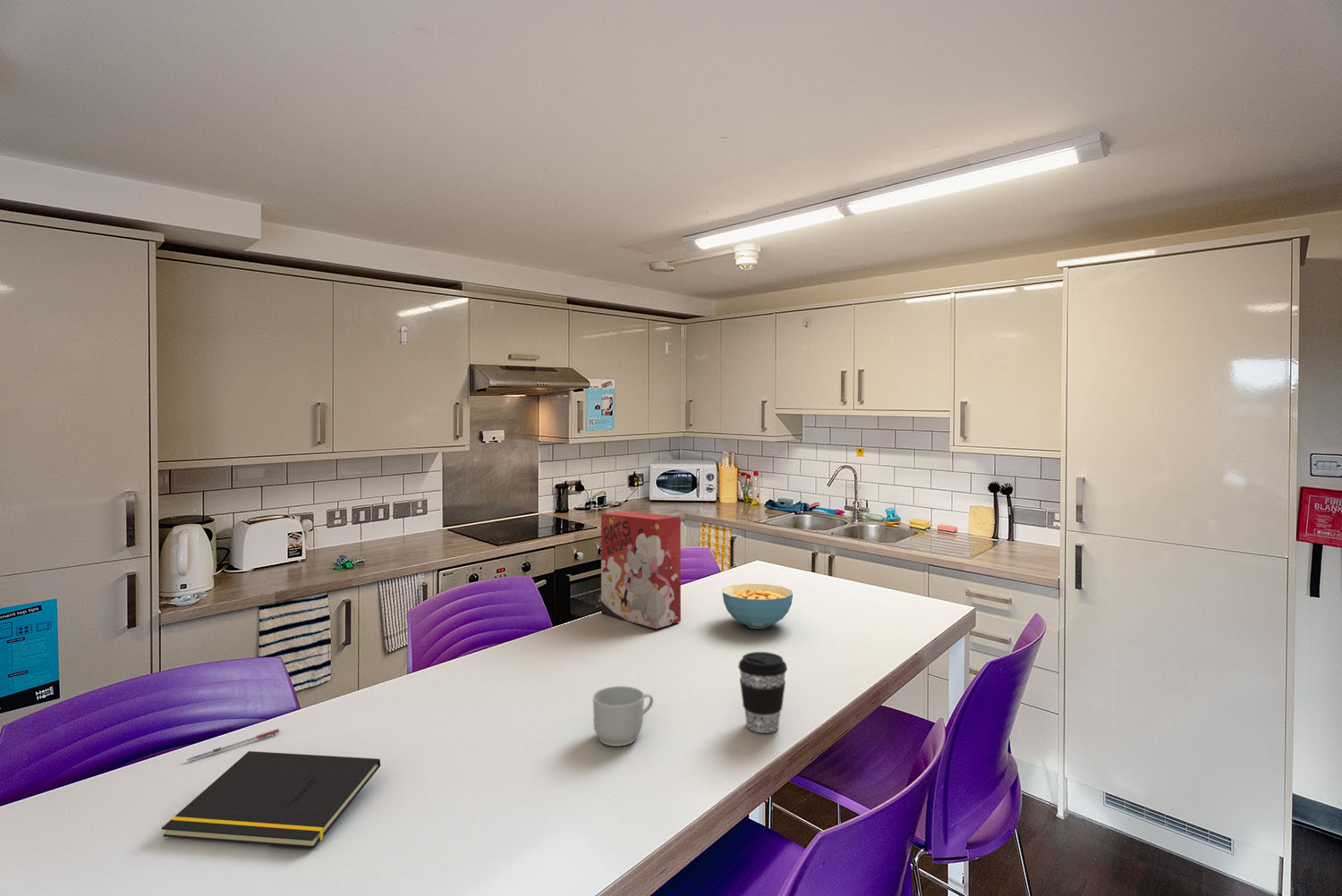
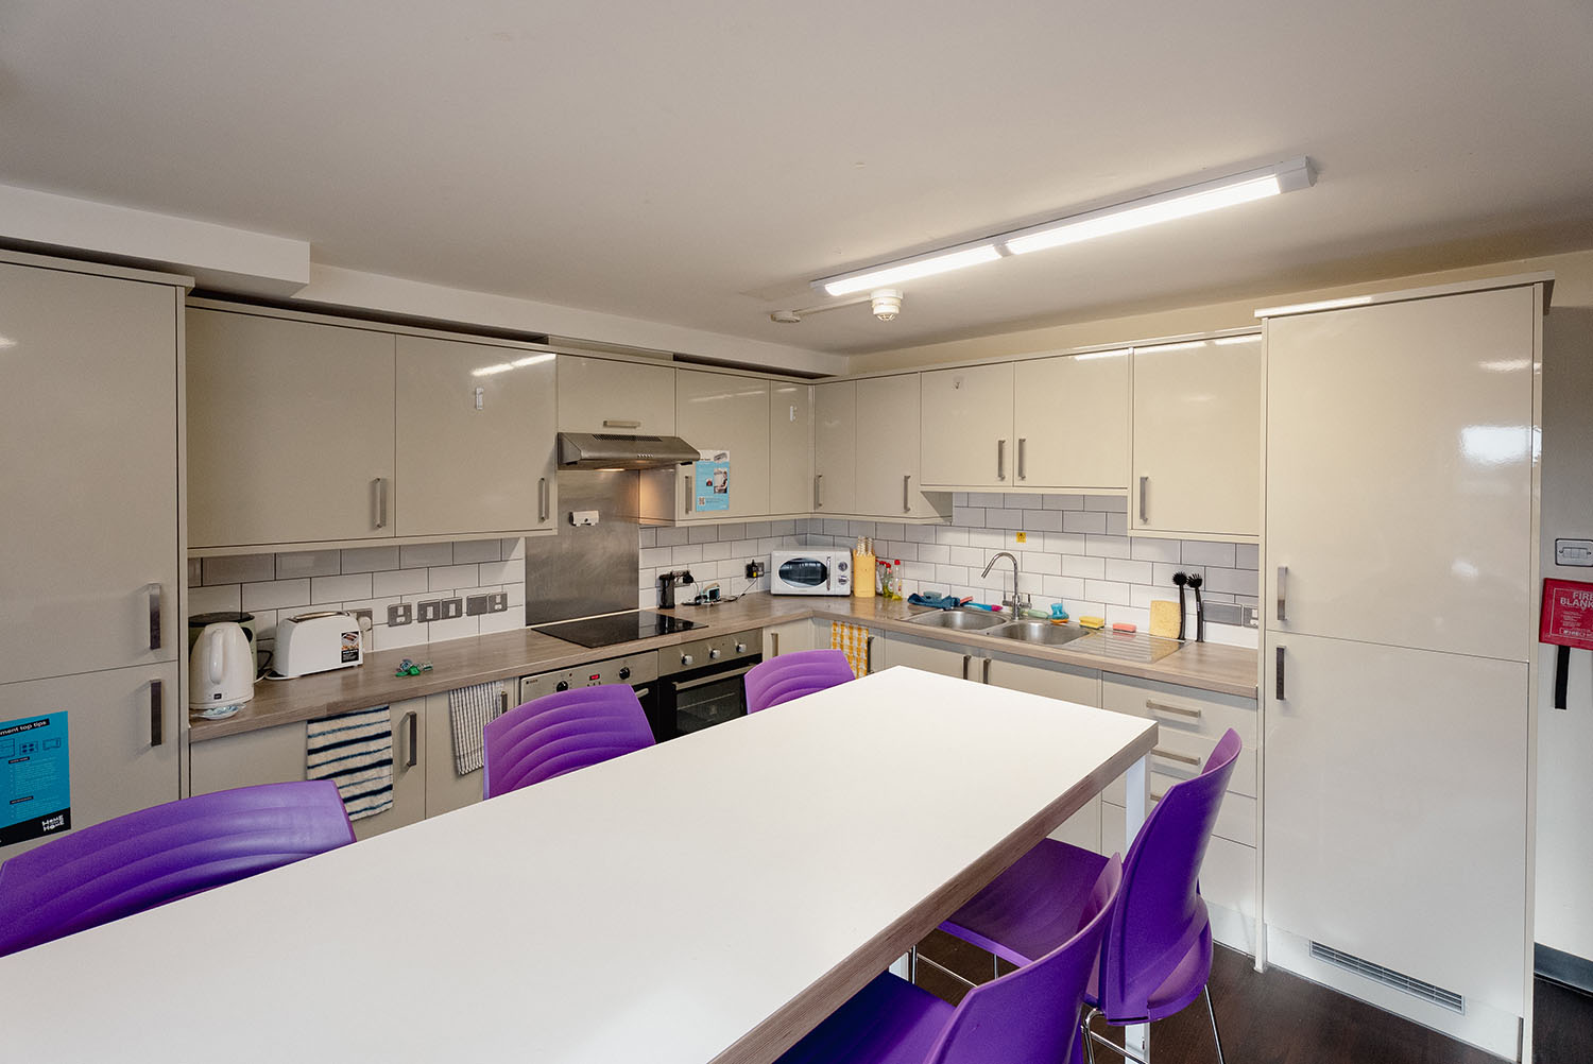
- coffee cup (762, 692)
- mug (624, 714)
- notepad (278, 795)
- cereal bowl (757, 608)
- pen (234, 744)
- cereal box (640, 566)
